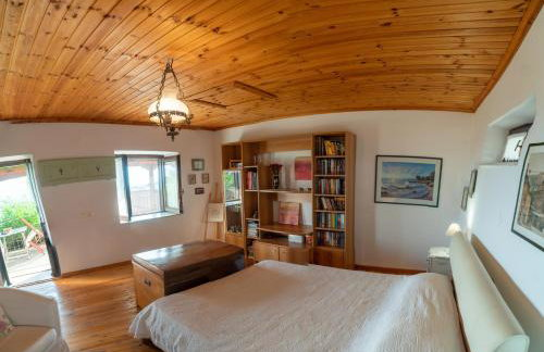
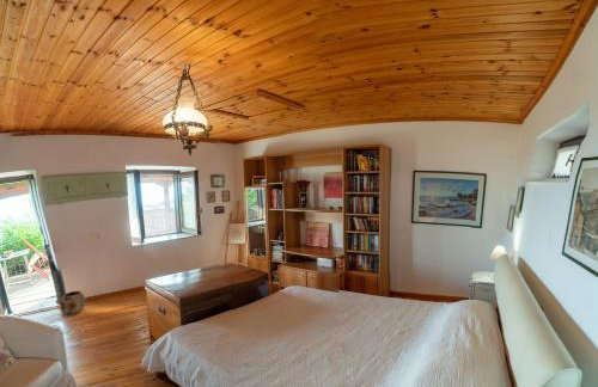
+ planter (72, 302)
